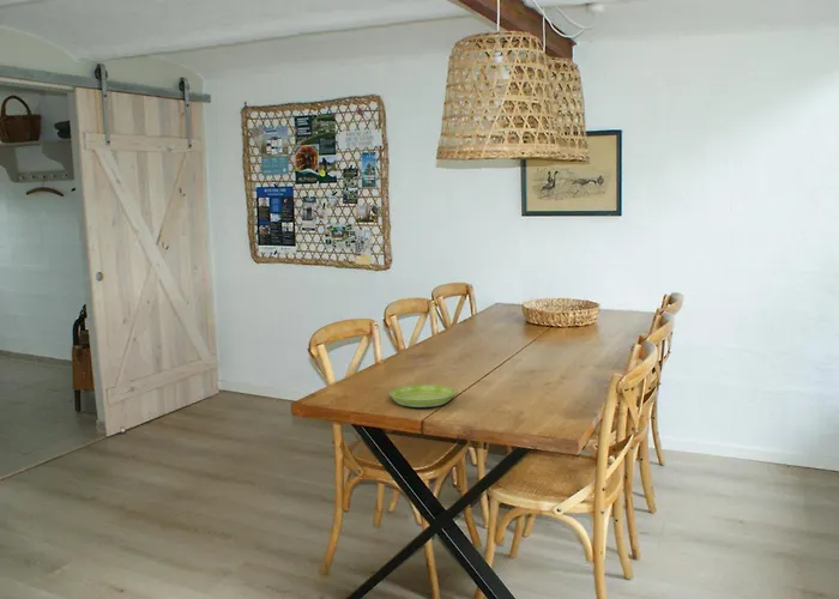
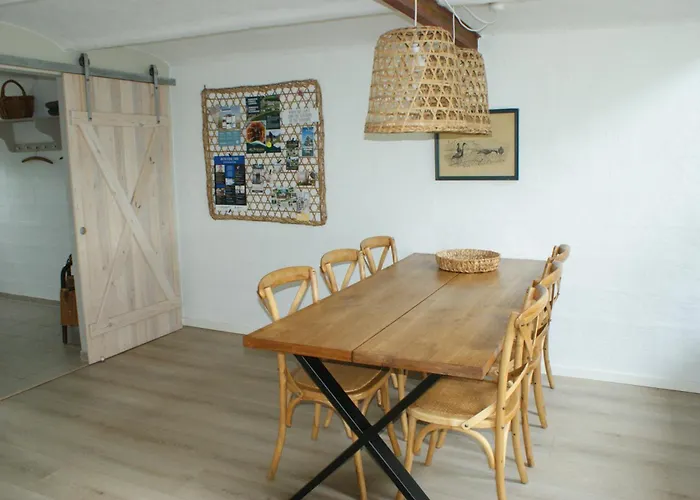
- saucer (422, 395)
